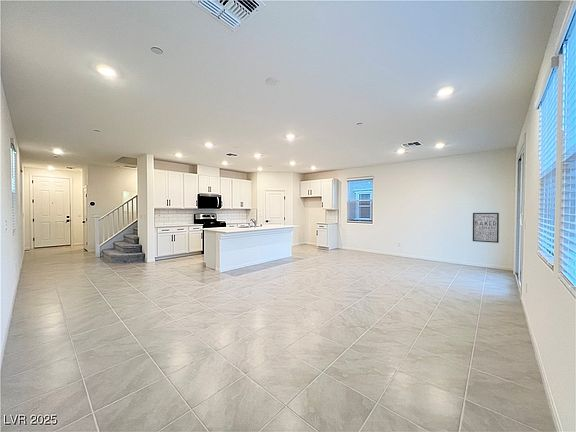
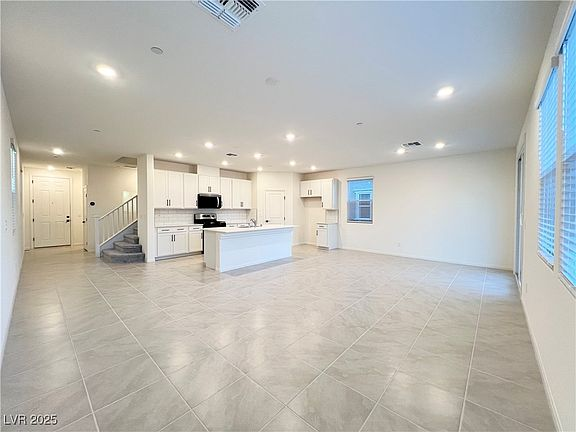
- wall art (485, 227)
